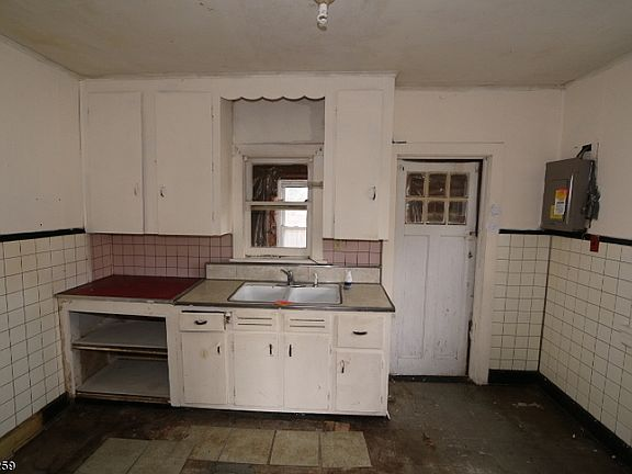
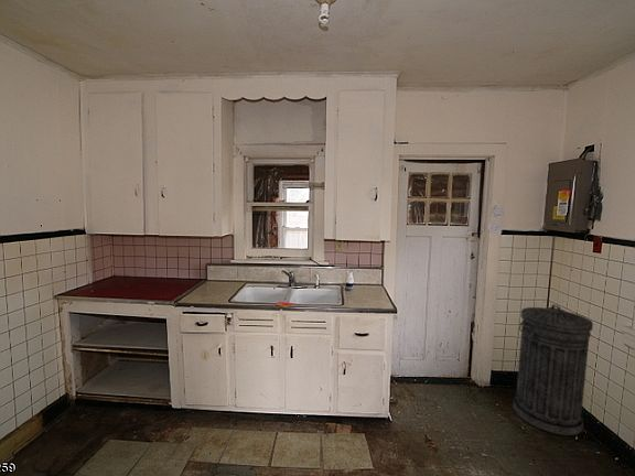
+ trash can (550, 361)
